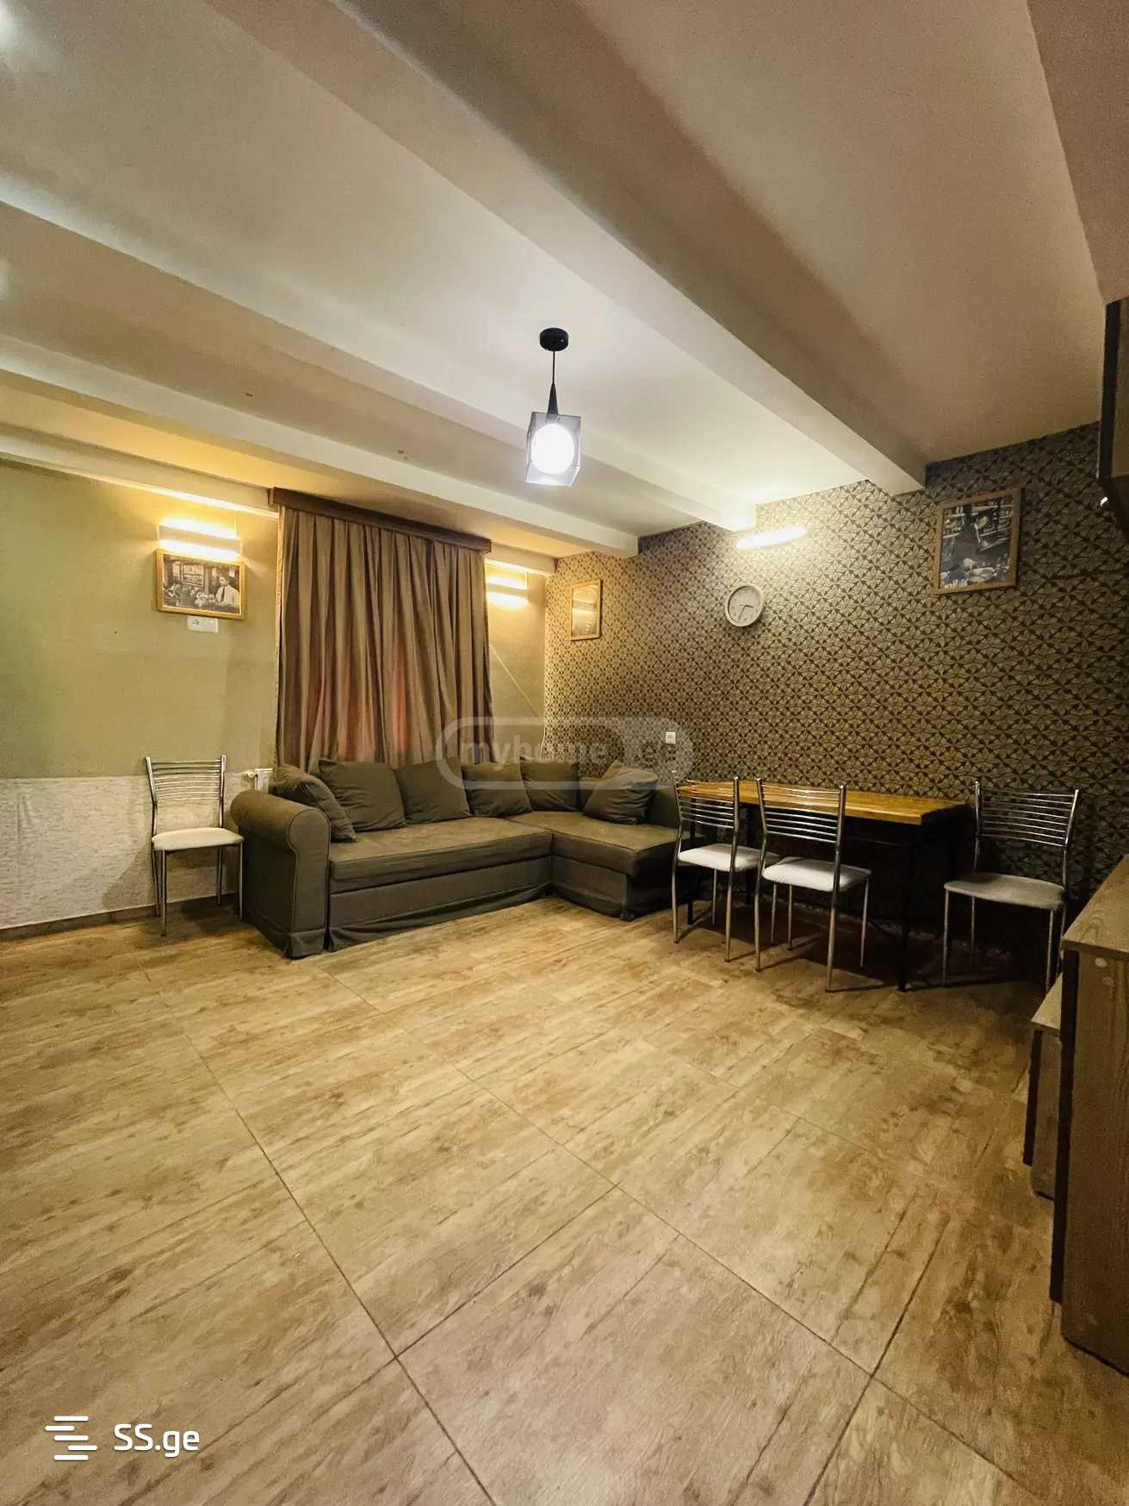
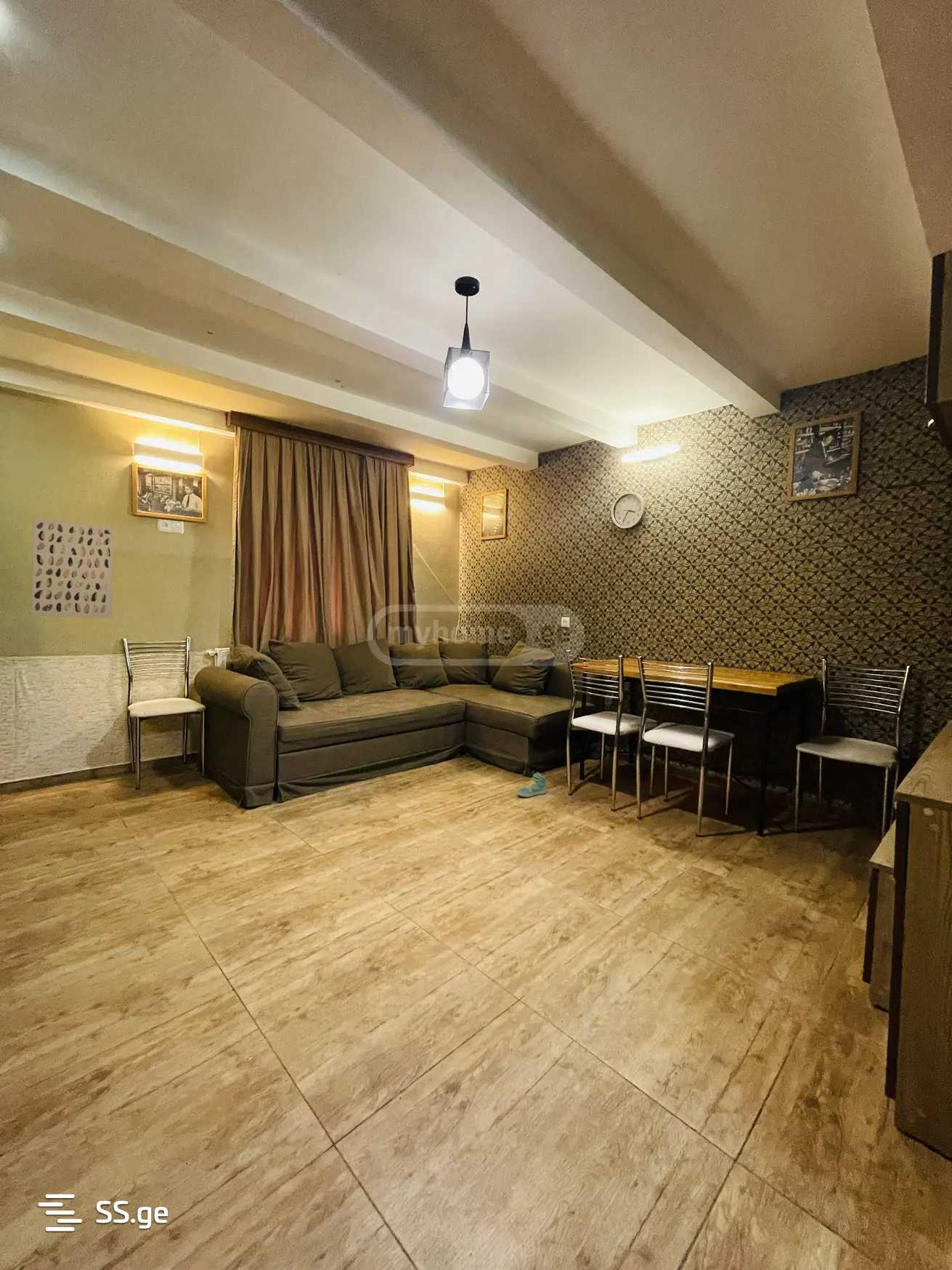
+ wall art (73, 570)
+ sneaker (532, 783)
